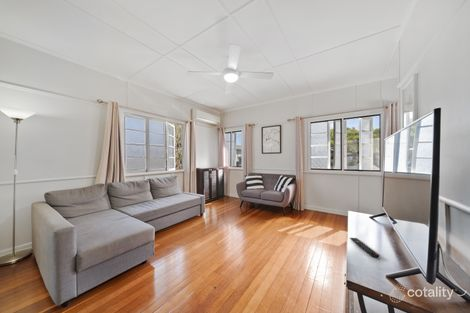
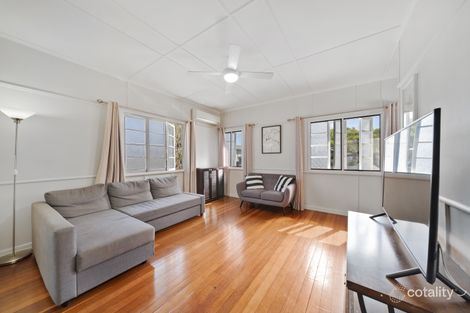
- remote control (363, 246)
